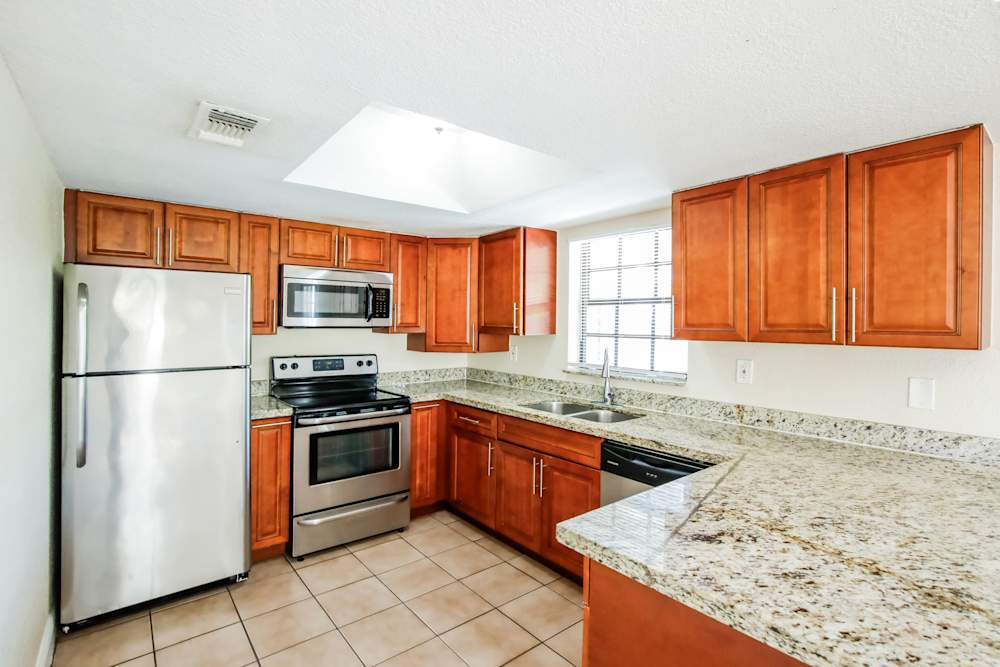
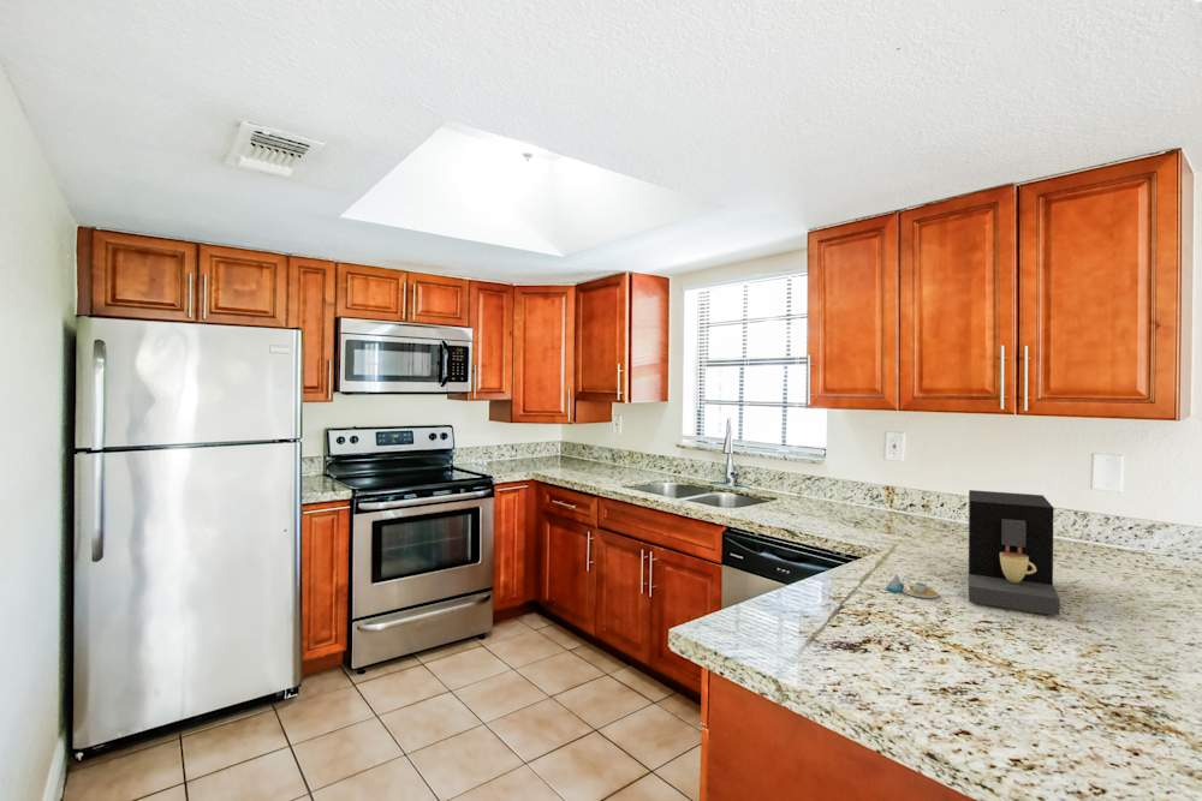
+ salt and pepper shaker set (914, 585)
+ coffee maker (1007, 545)
